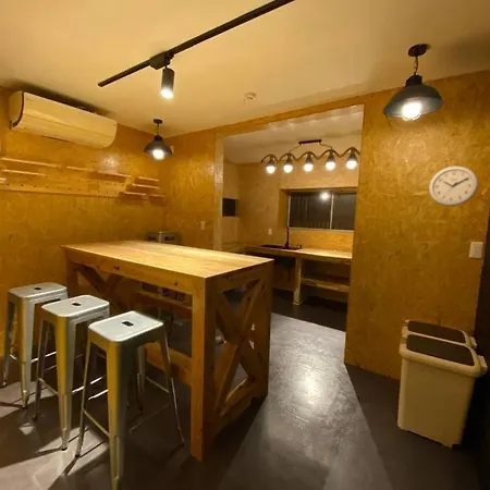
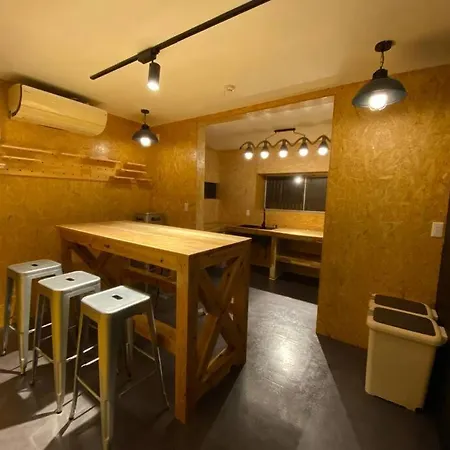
- wall clock (452, 186)
